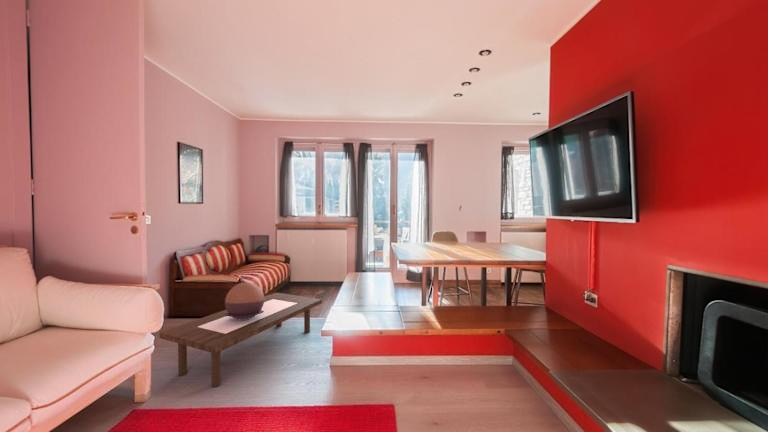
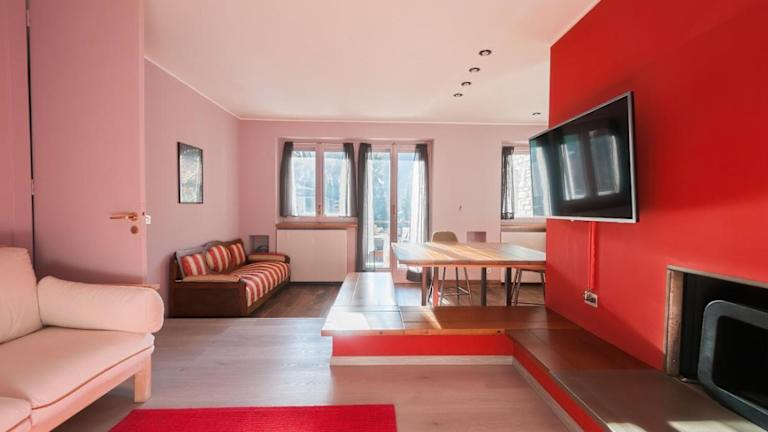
- decorative bowl (244, 300)
- coffee table (253, 331)
